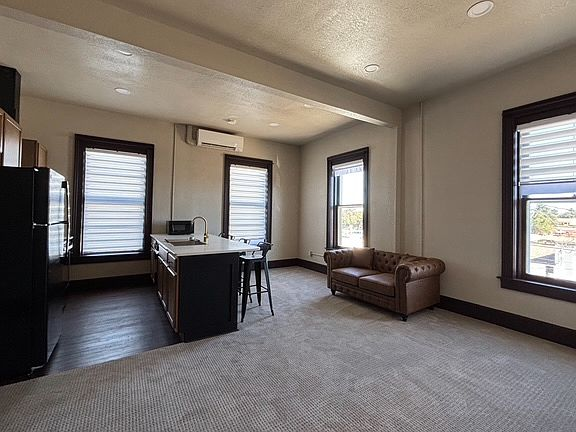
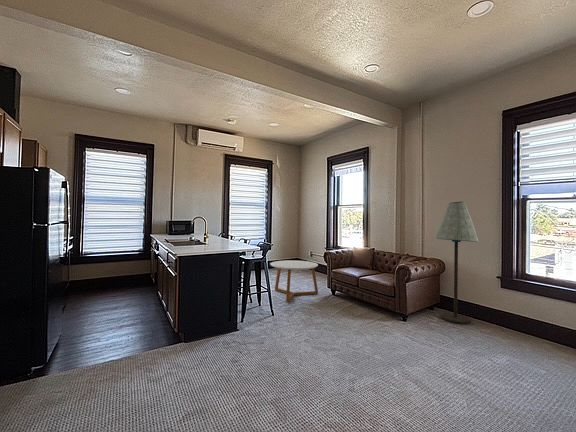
+ coffee table (289, 279)
+ floor lamp (456, 259)
